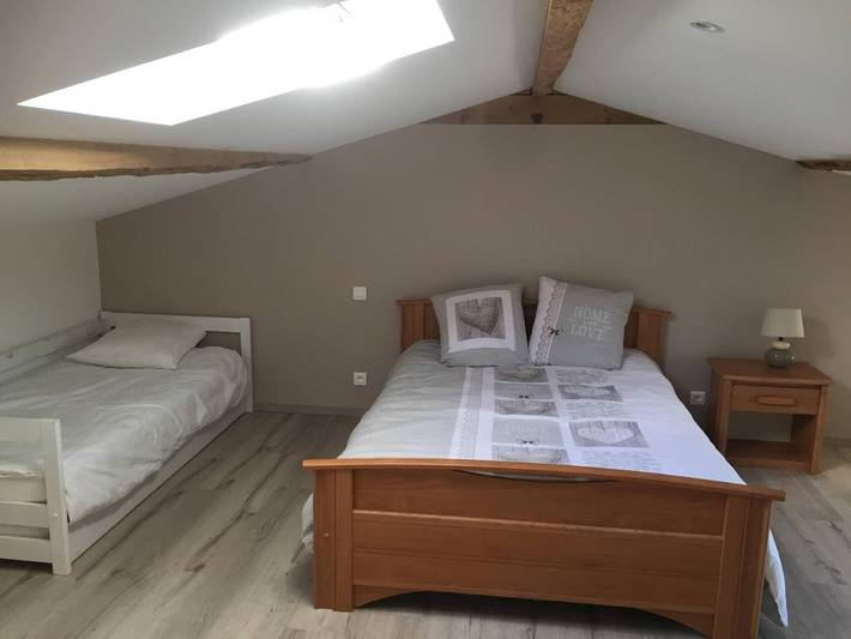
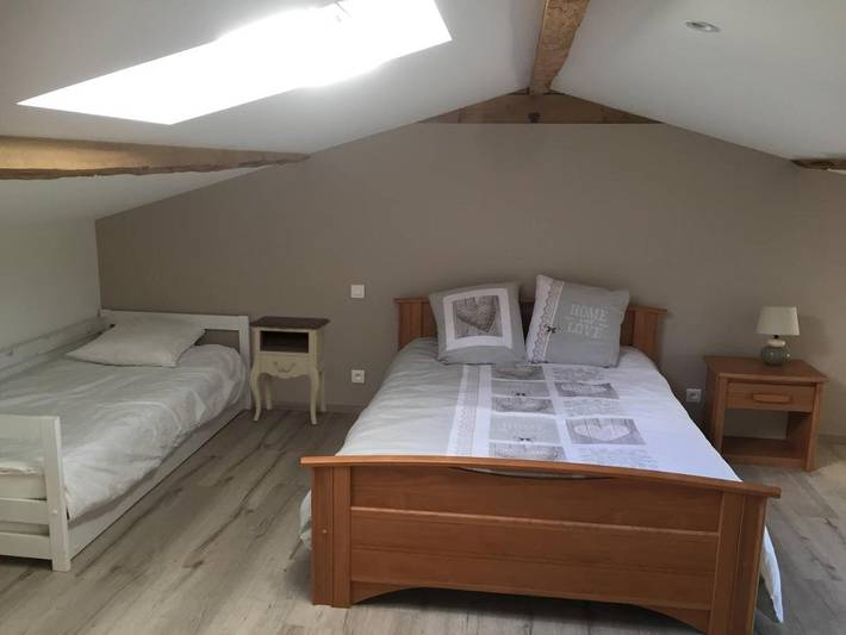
+ nightstand (290, 368)
